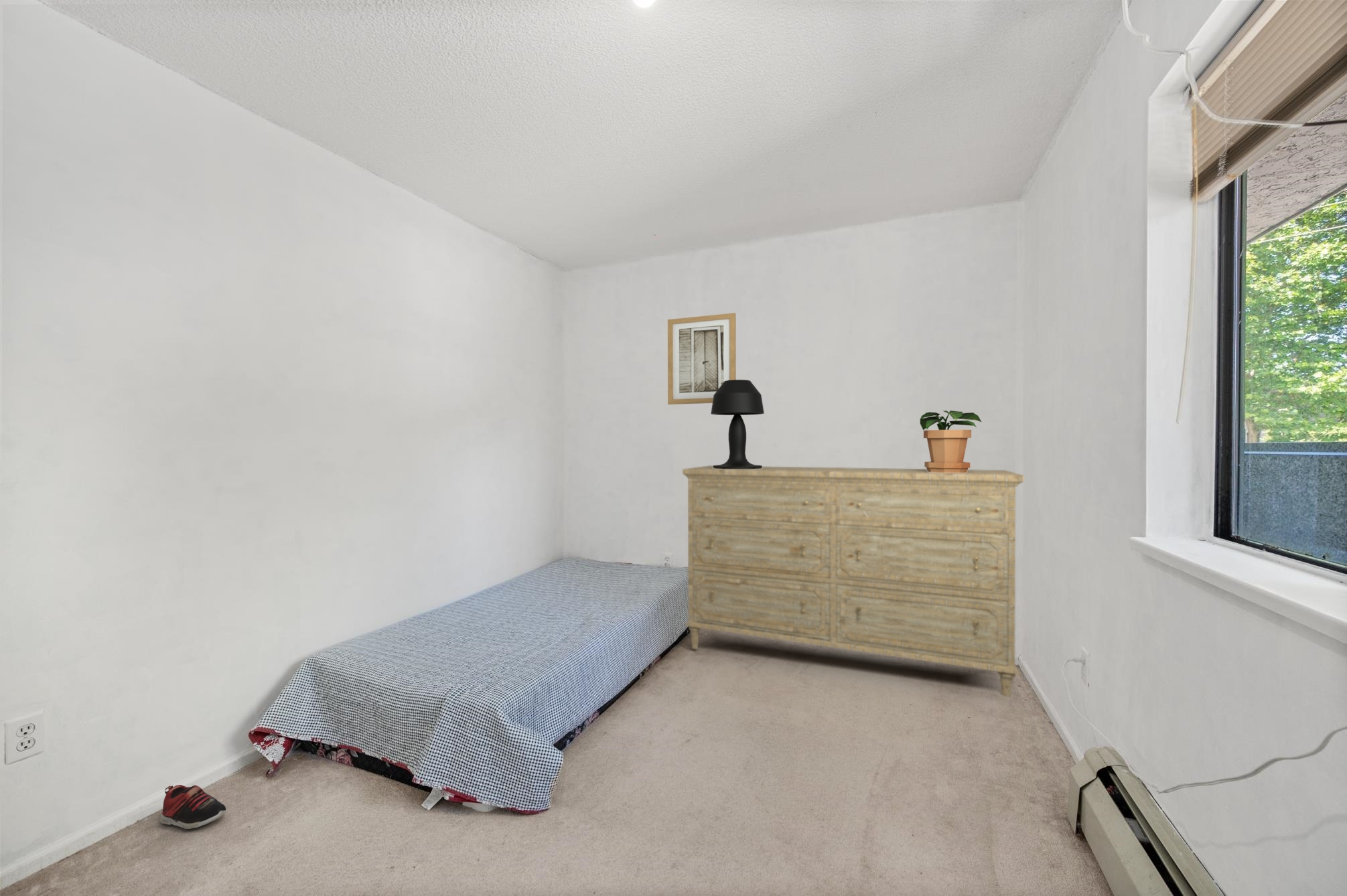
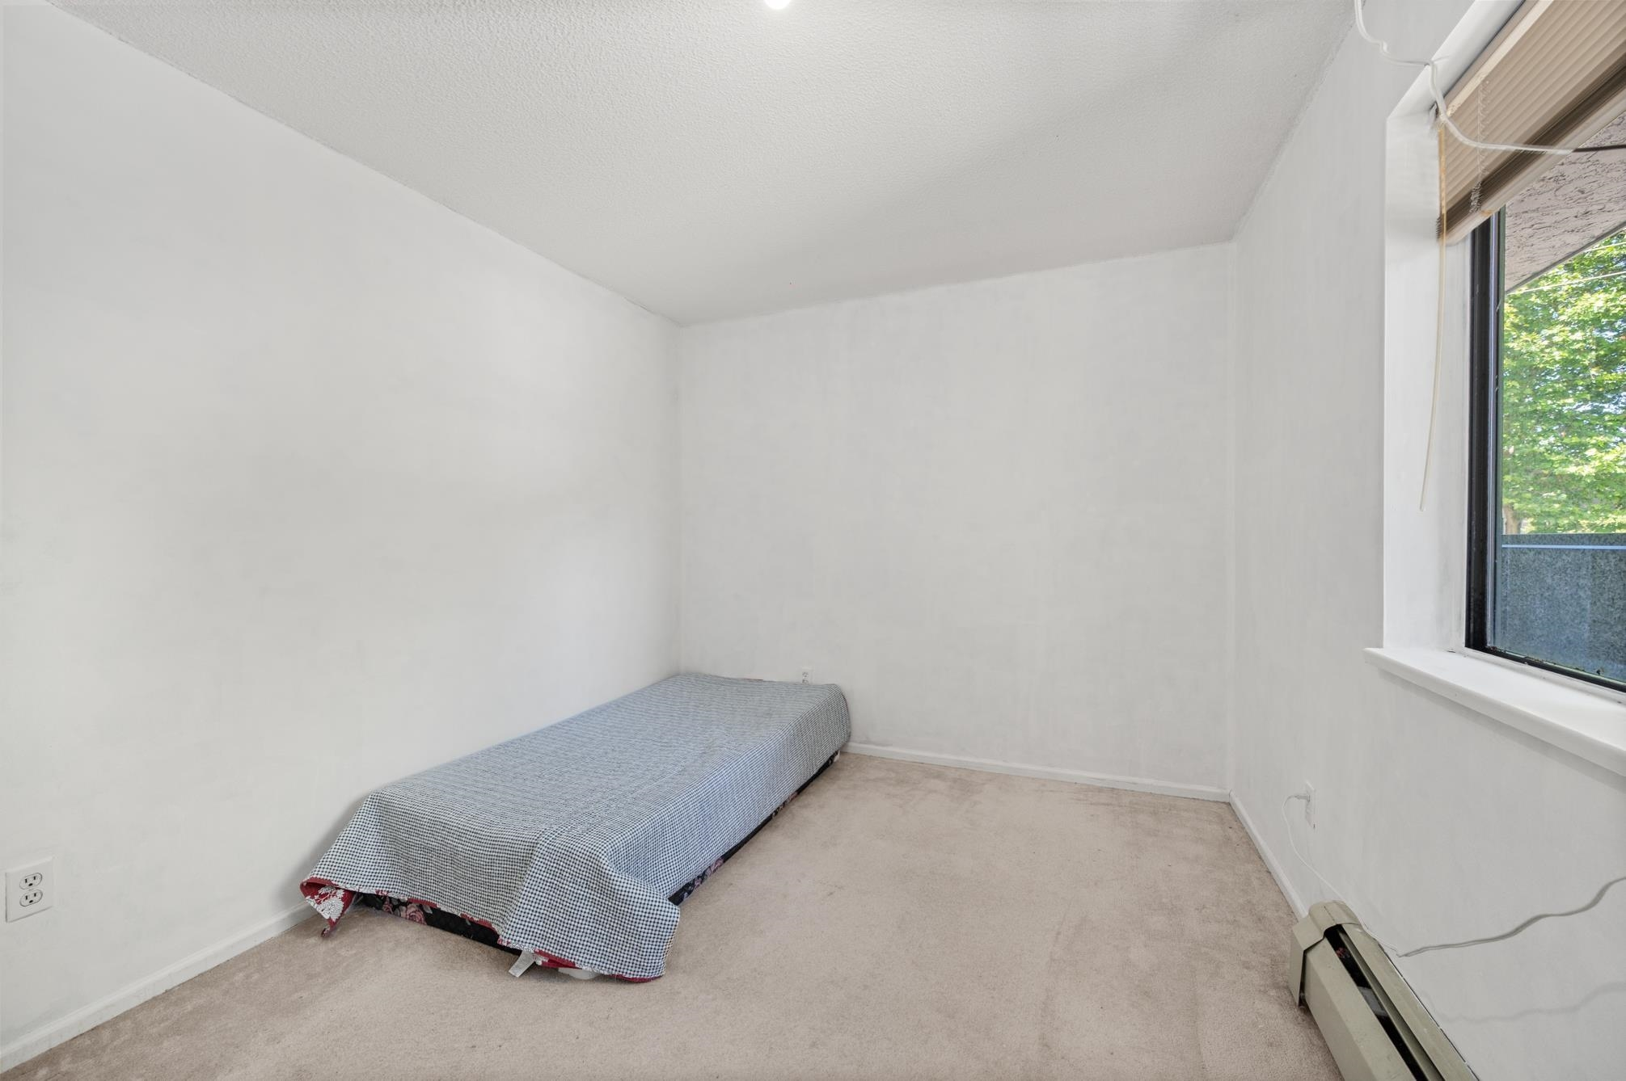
- dresser (837, 563)
- potted plant (946, 441)
- wall art (701, 360)
- table lamp (737, 424)
- shoe (192, 805)
